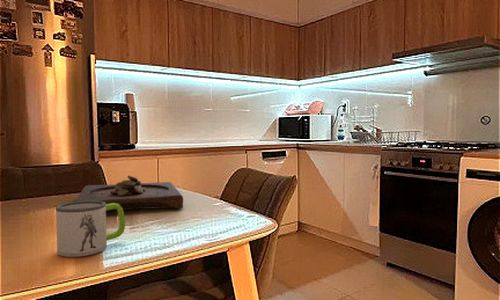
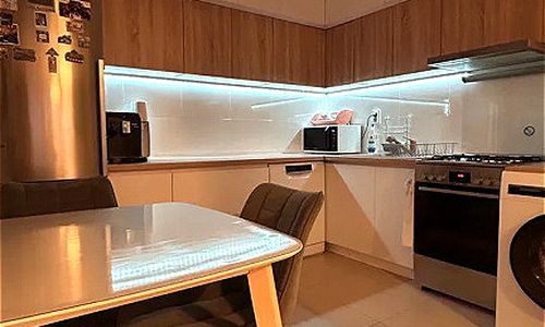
- mug (91, 225)
- wooden tray (129, 188)
